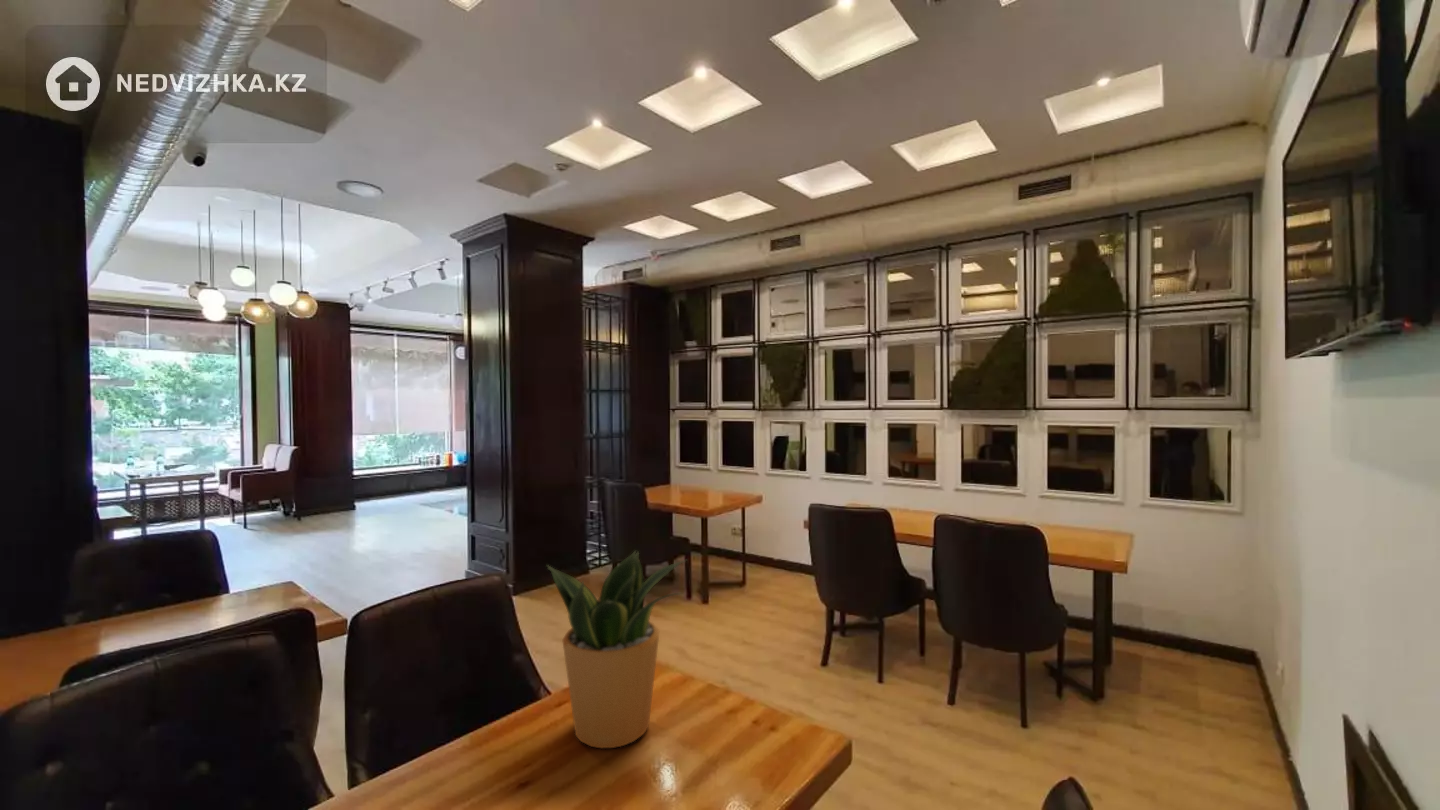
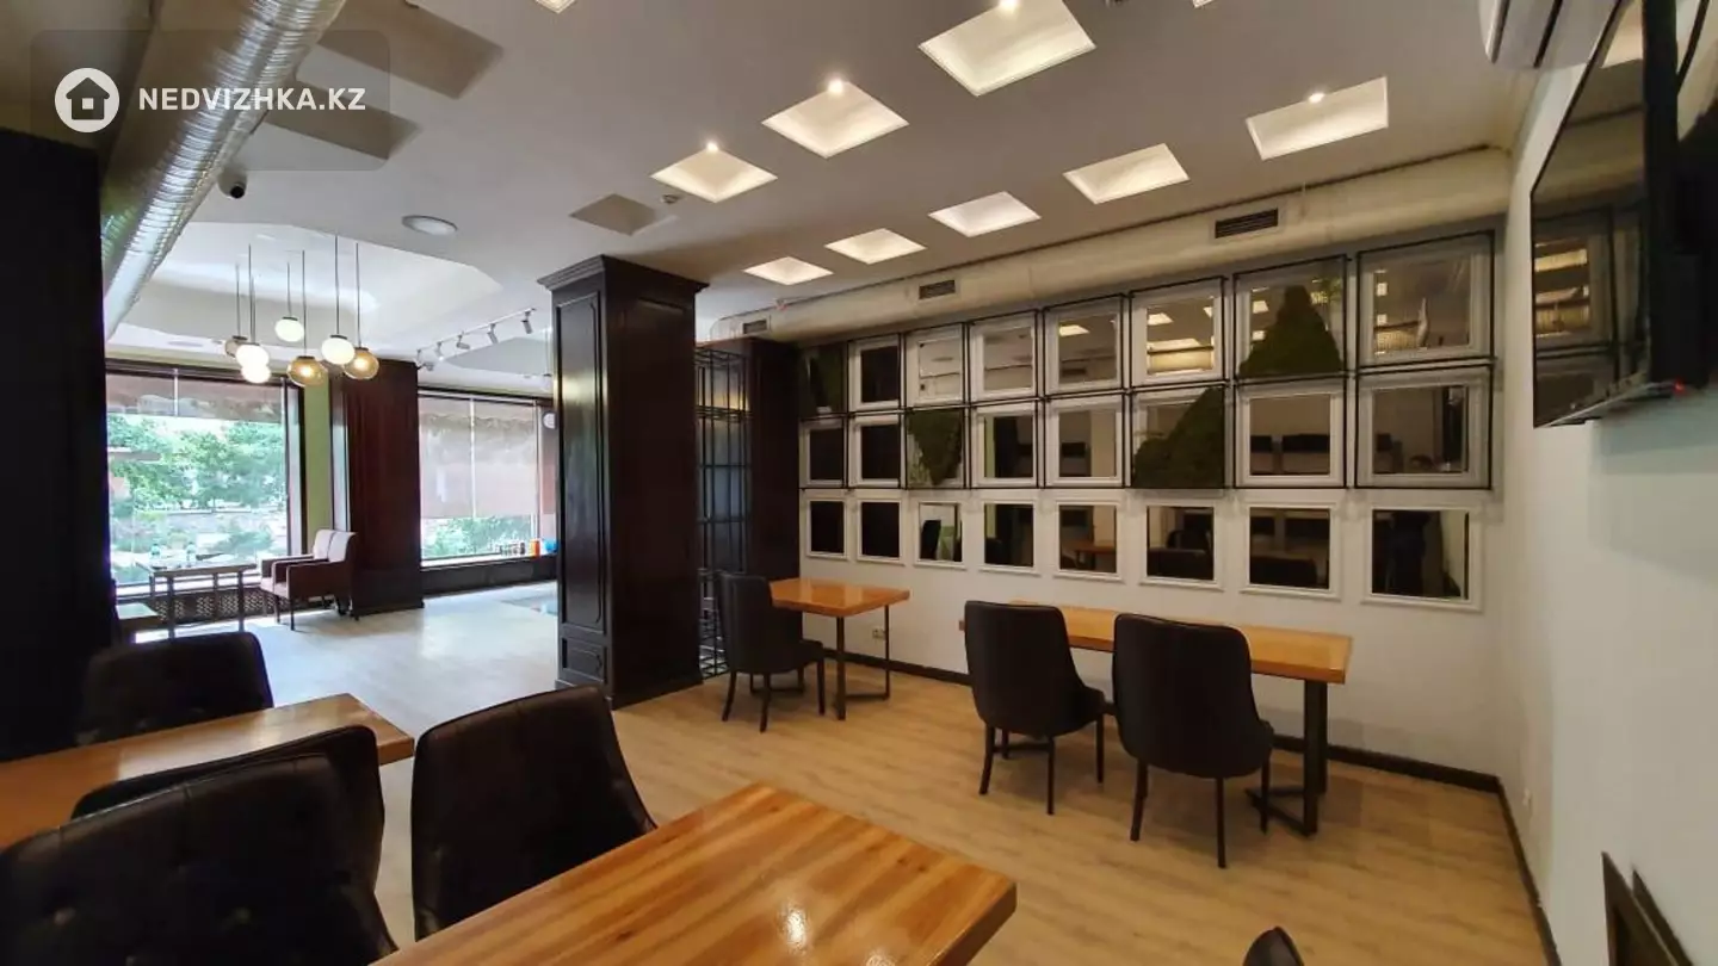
- potted plant (612, 641)
